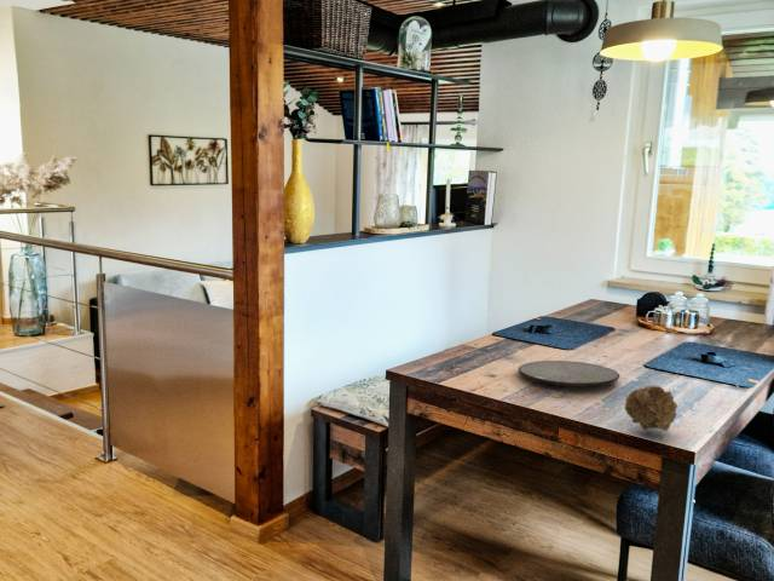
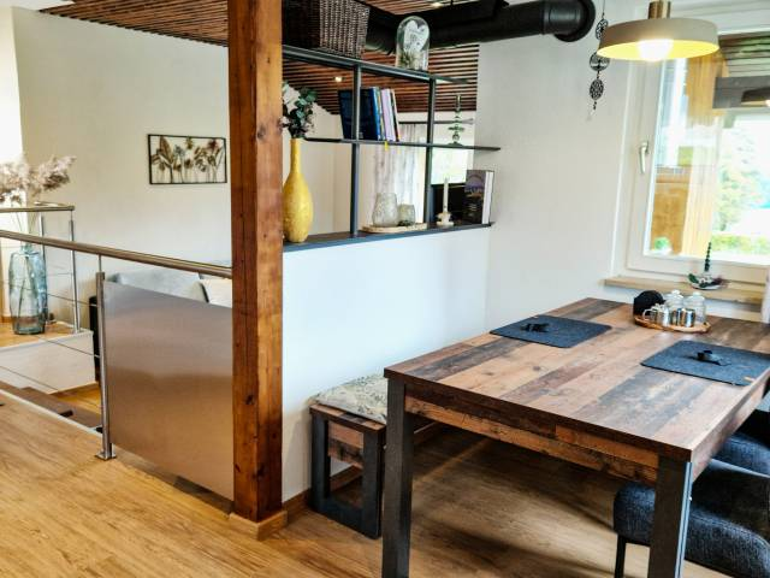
- plate (567, 372)
- flower (651, 408)
